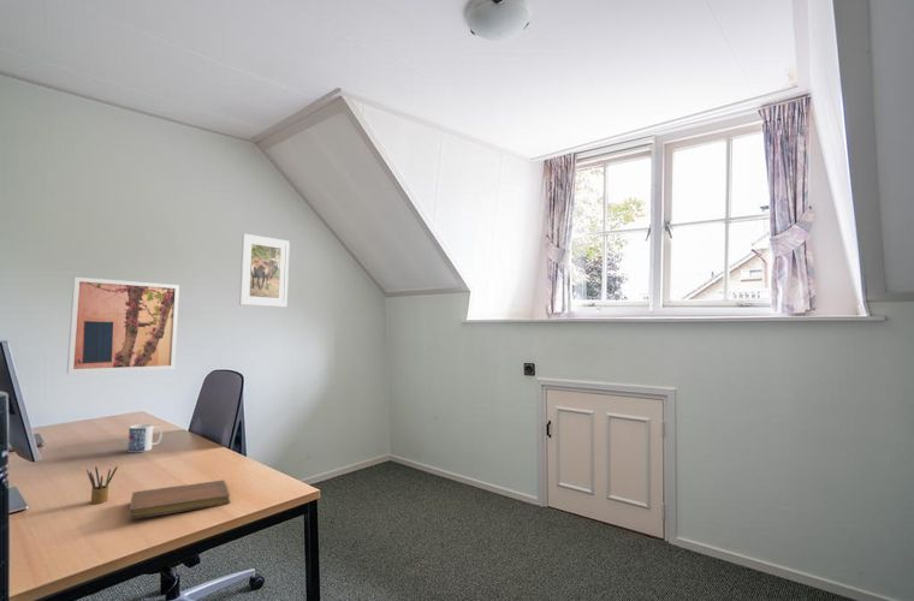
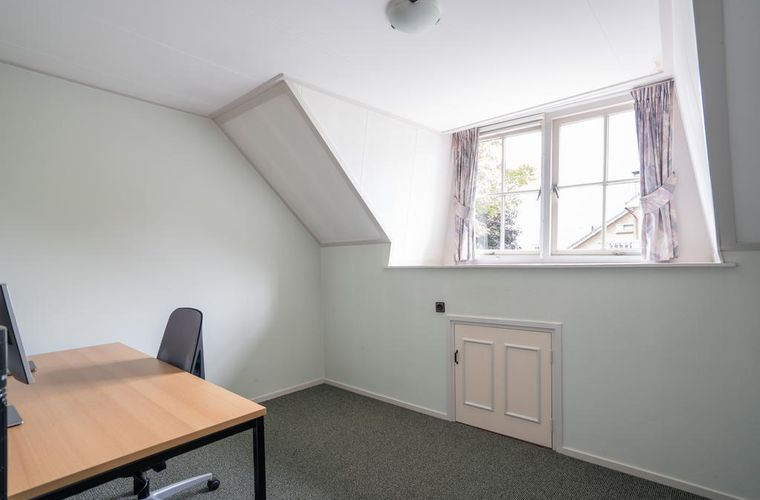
- pencil box (101, 483)
- mug (146, 436)
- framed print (265, 270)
- wall art (126, 326)
- notebook (180, 496)
